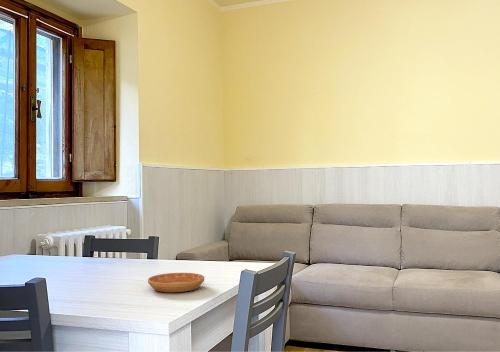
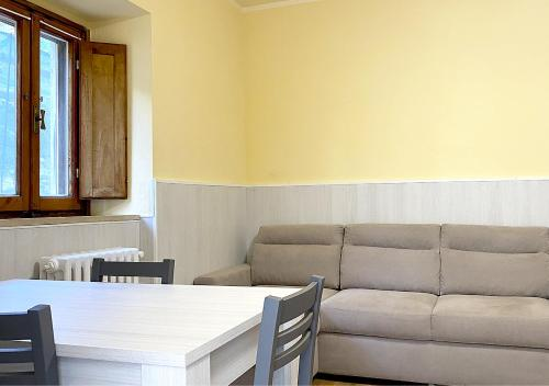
- saucer (176, 282)
